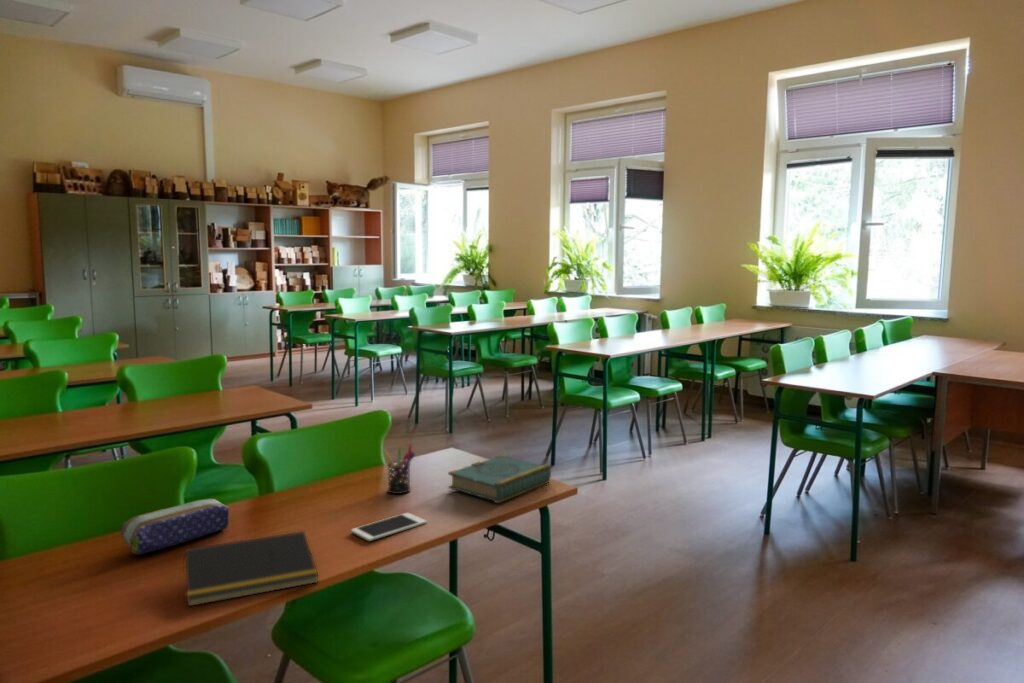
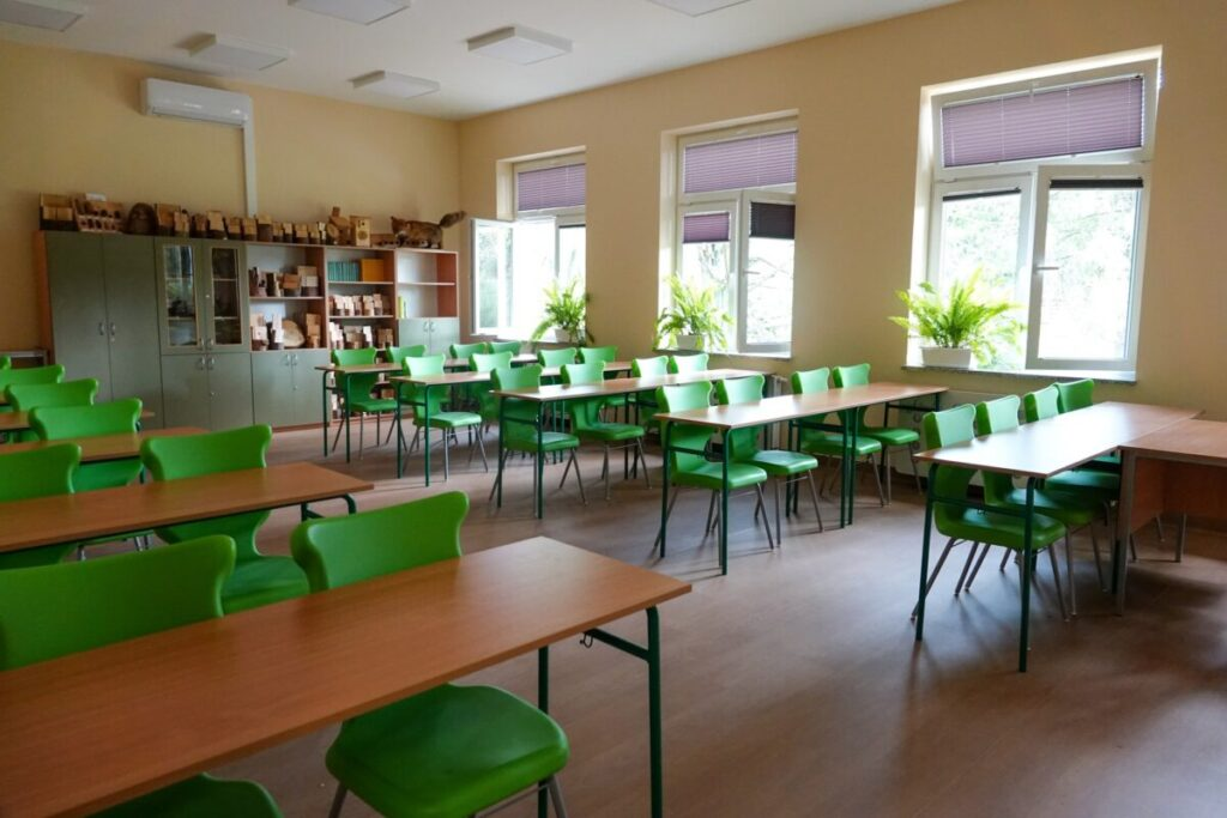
- pen holder (400, 466)
- cell phone (389, 526)
- book (501, 476)
- notepad (251, 565)
- pencil case (176, 524)
